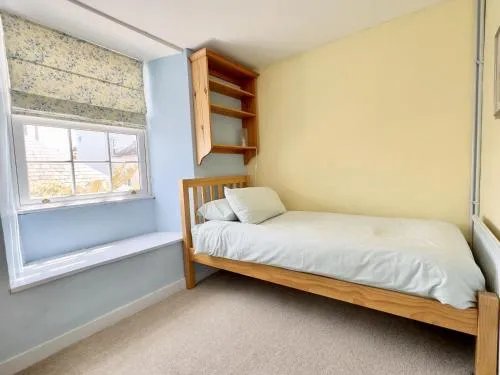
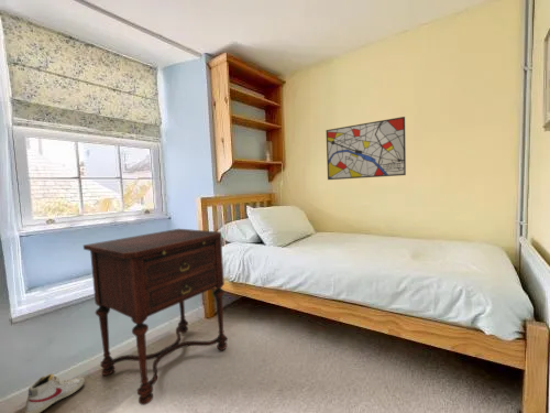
+ shoe (55, 385)
+ side table (164, 300)
+ wall art (363, 151)
